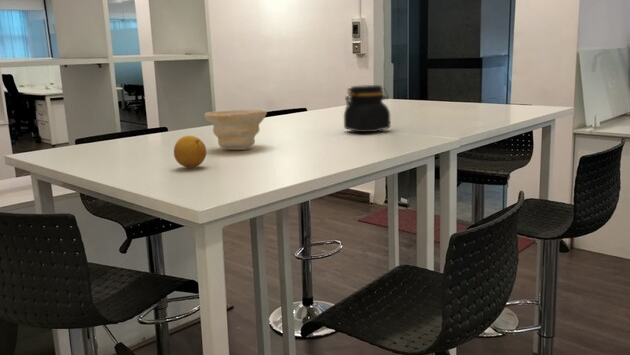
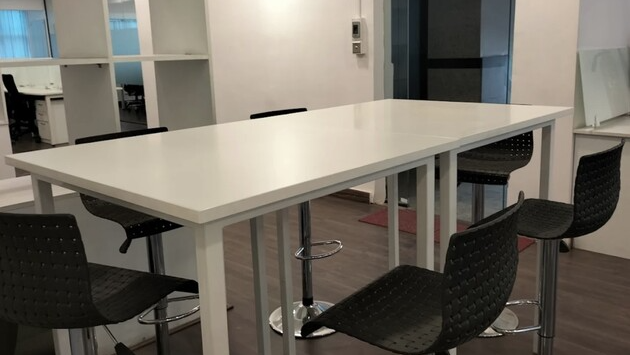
- jar (367, 108)
- fruit (190, 151)
- bowl (237, 129)
